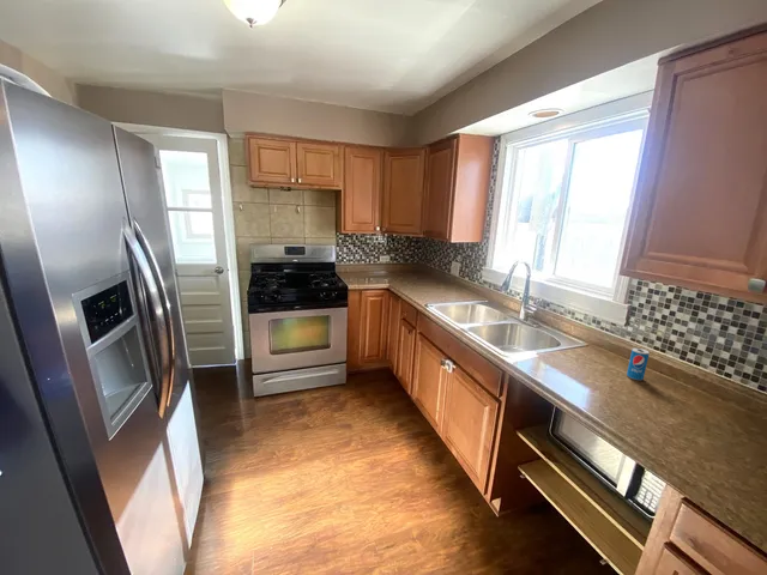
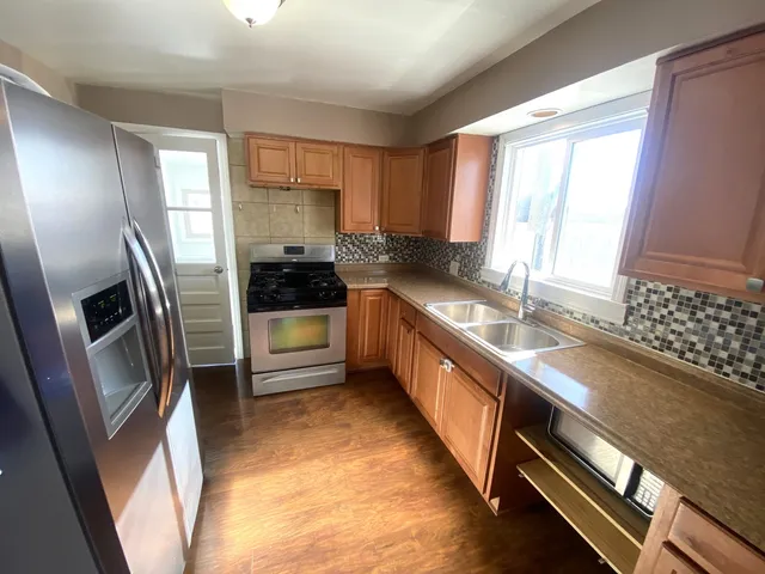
- beverage can (638, 363)
